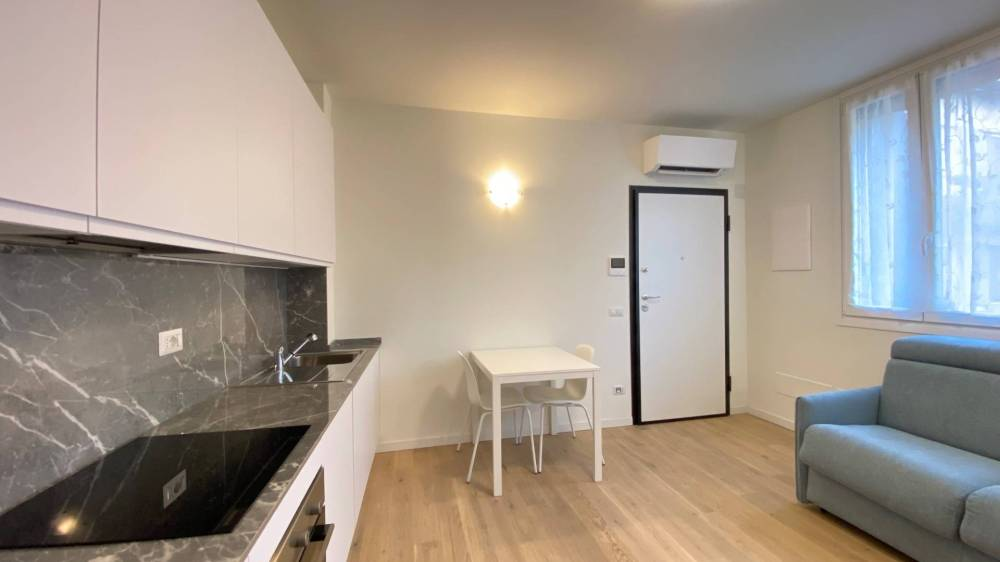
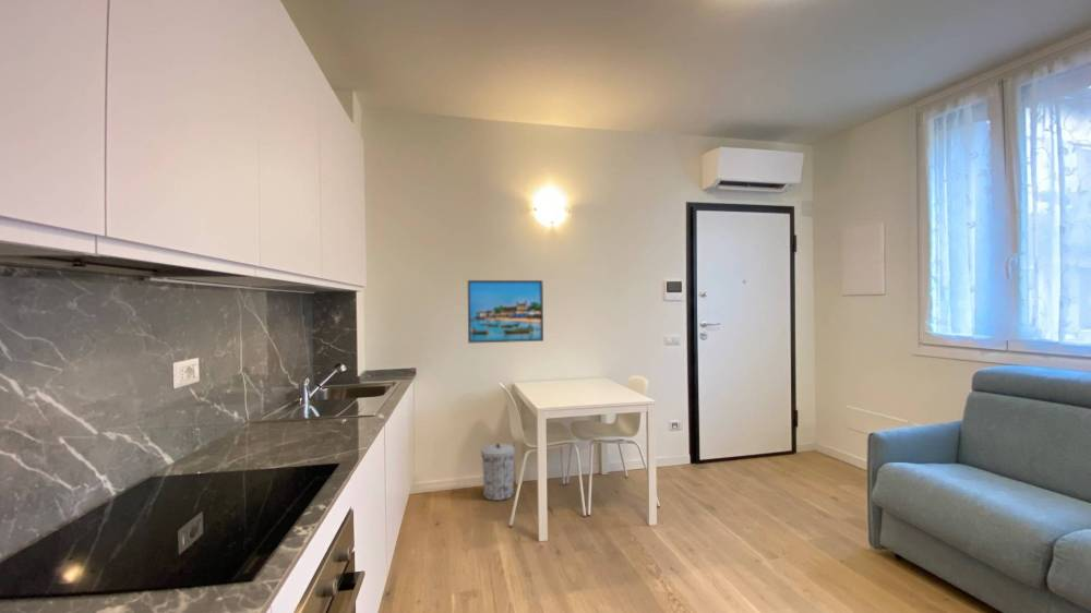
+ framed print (505, 311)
+ trash can (497, 469)
